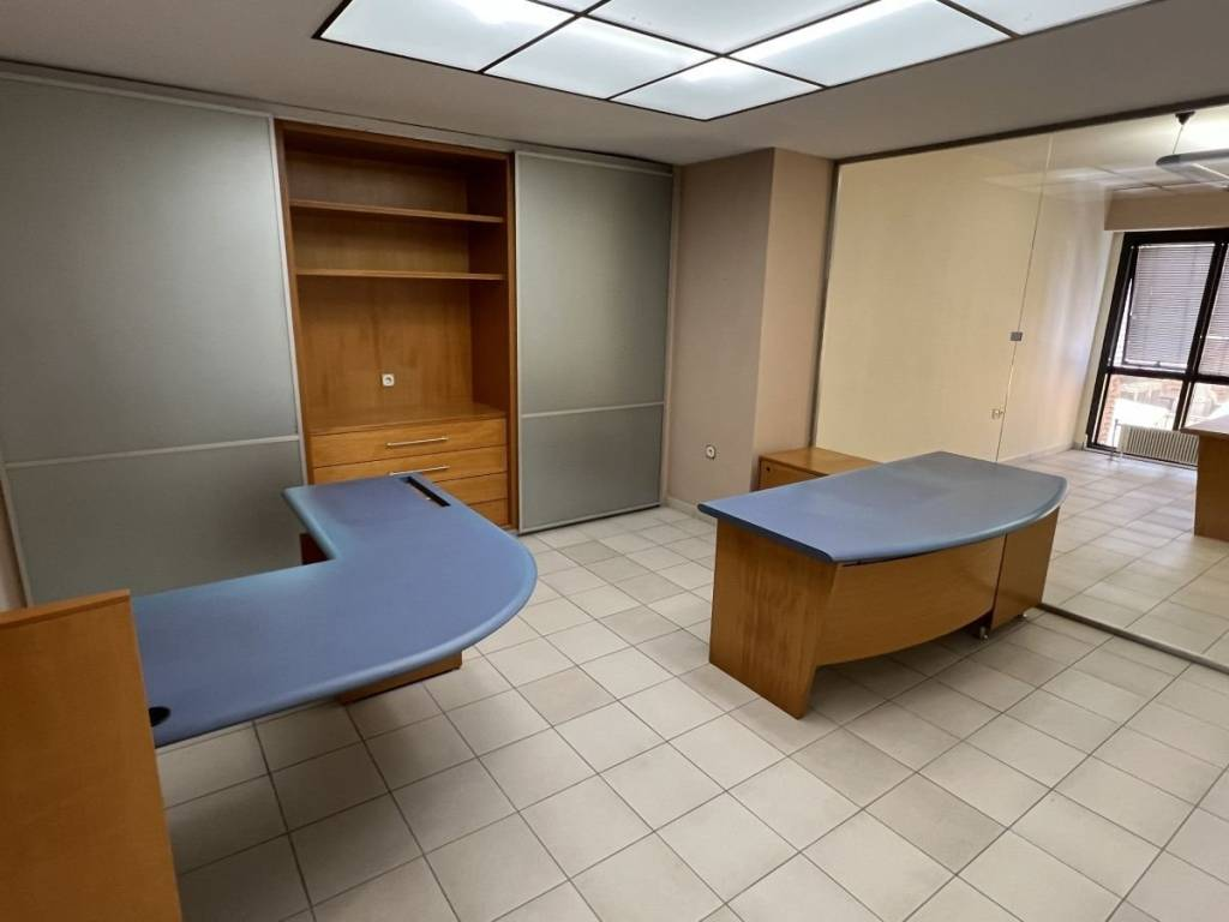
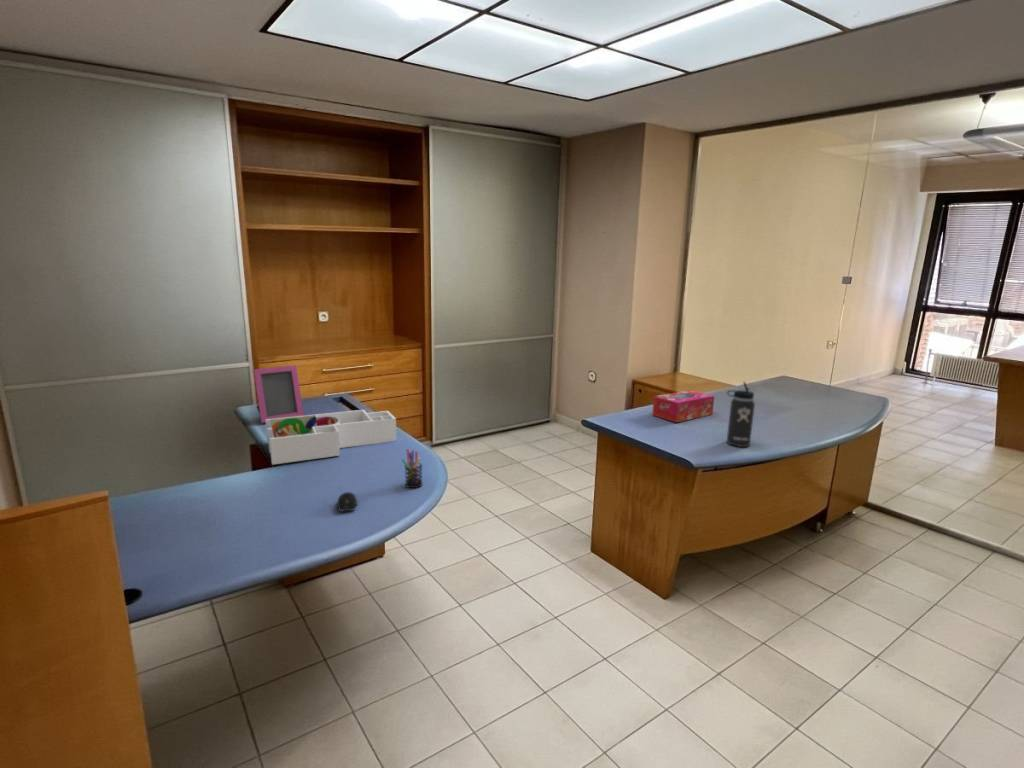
+ pen holder (411, 468)
+ desk organizer (333, 433)
+ thermos bottle (739, 412)
+ tissue box (683, 405)
+ computer mouse (347, 499)
+ picture frame (277, 392)
